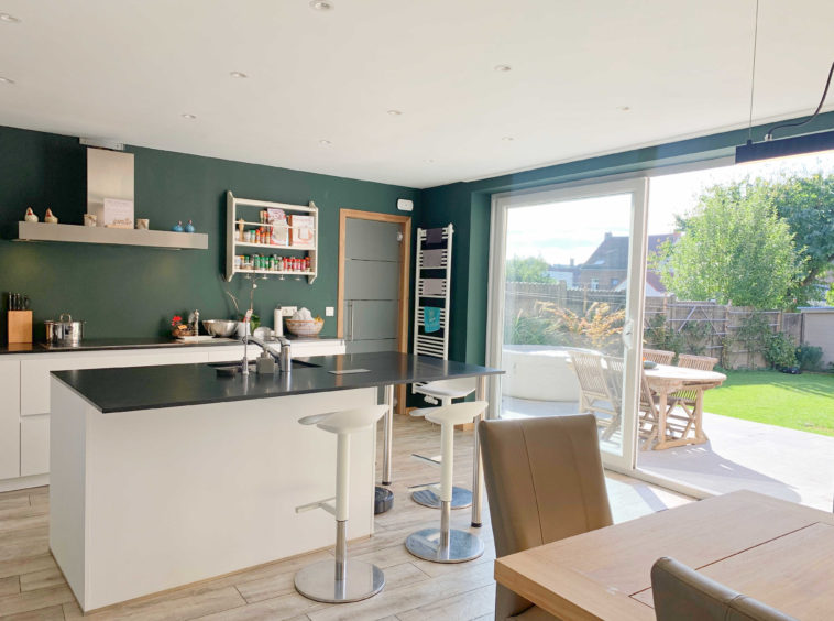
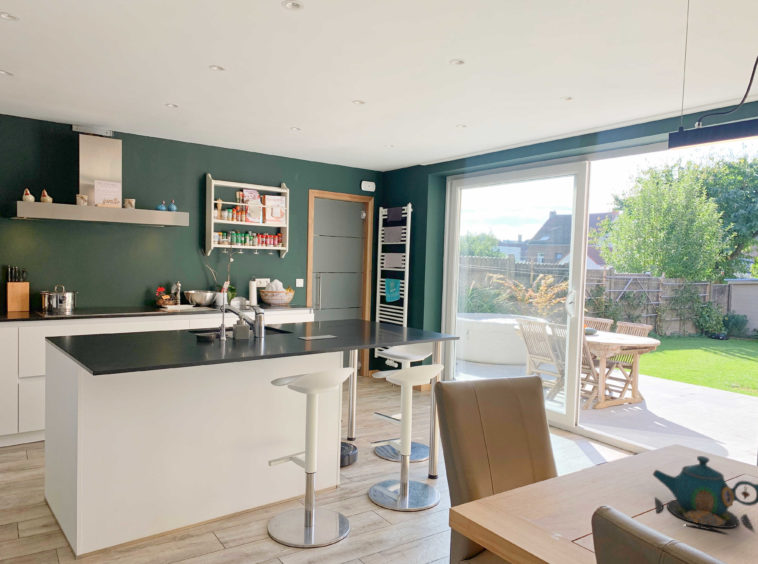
+ teapot (704, 486)
